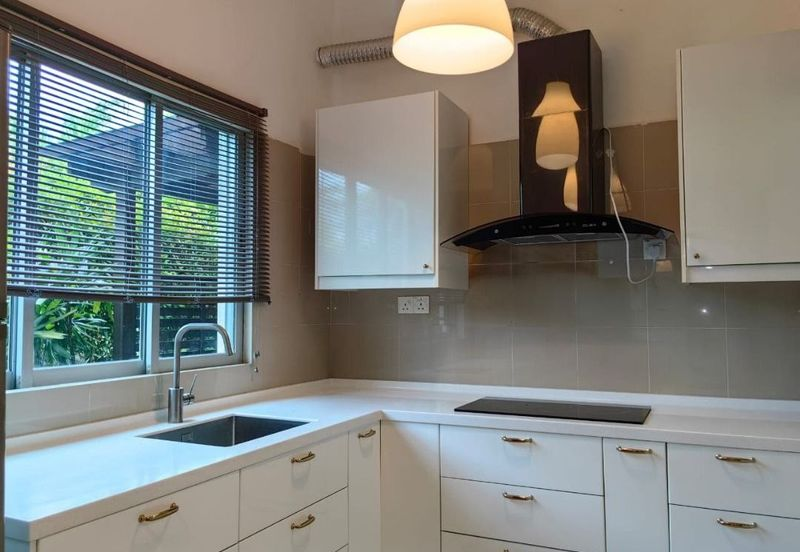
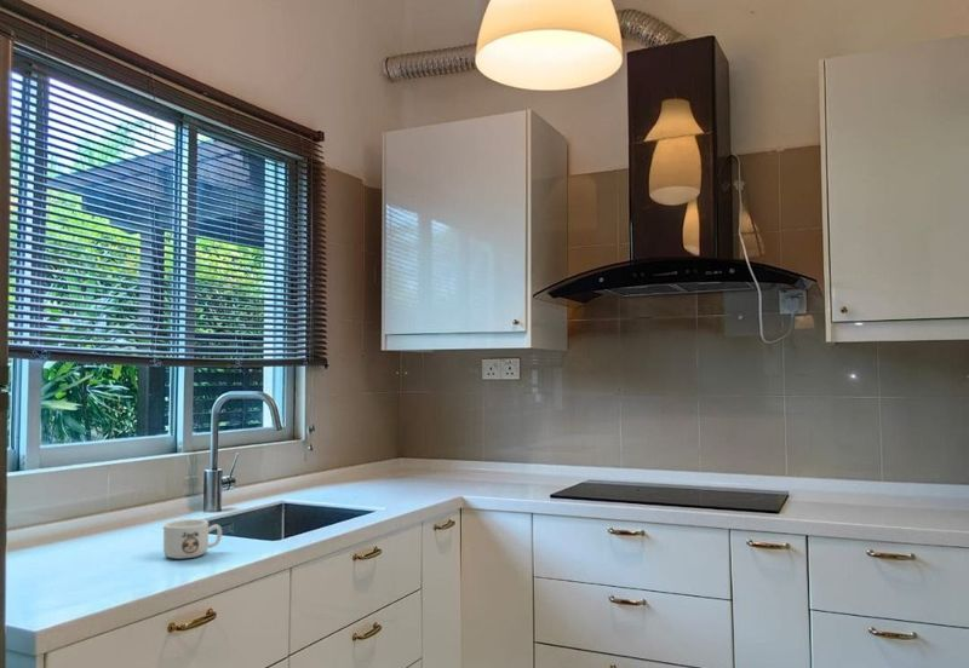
+ mug (193, 537)
